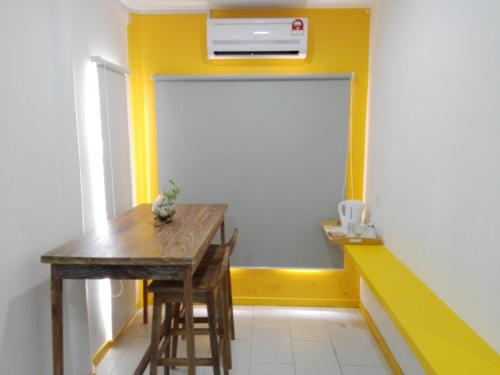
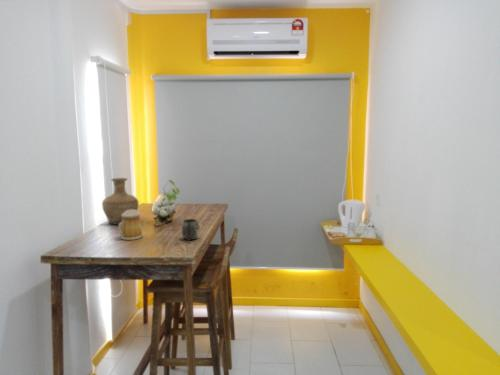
+ mug (190, 230)
+ mug (129, 224)
+ vase (120, 200)
